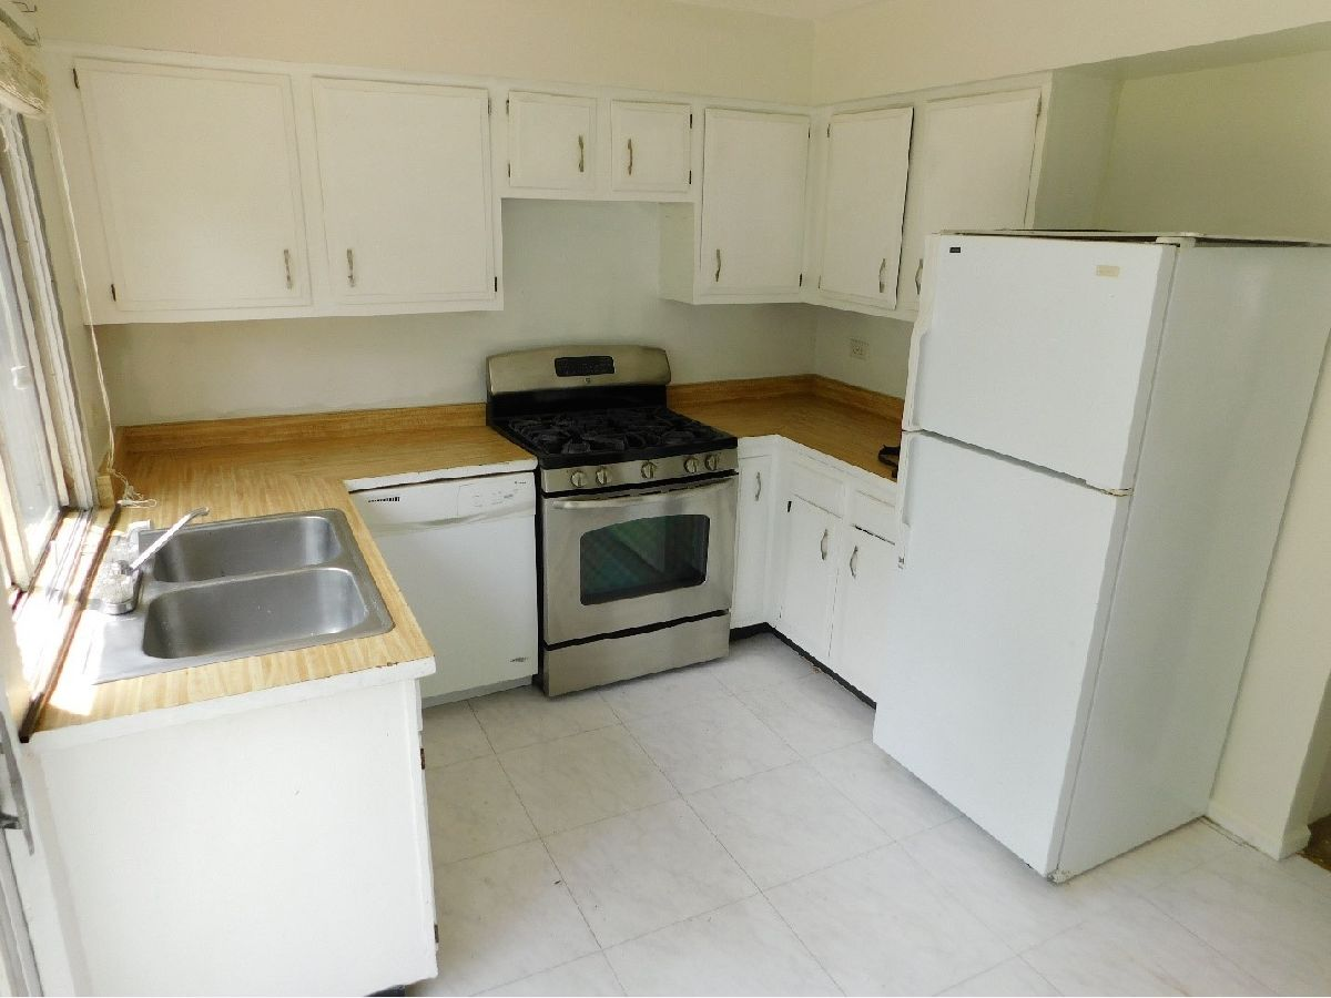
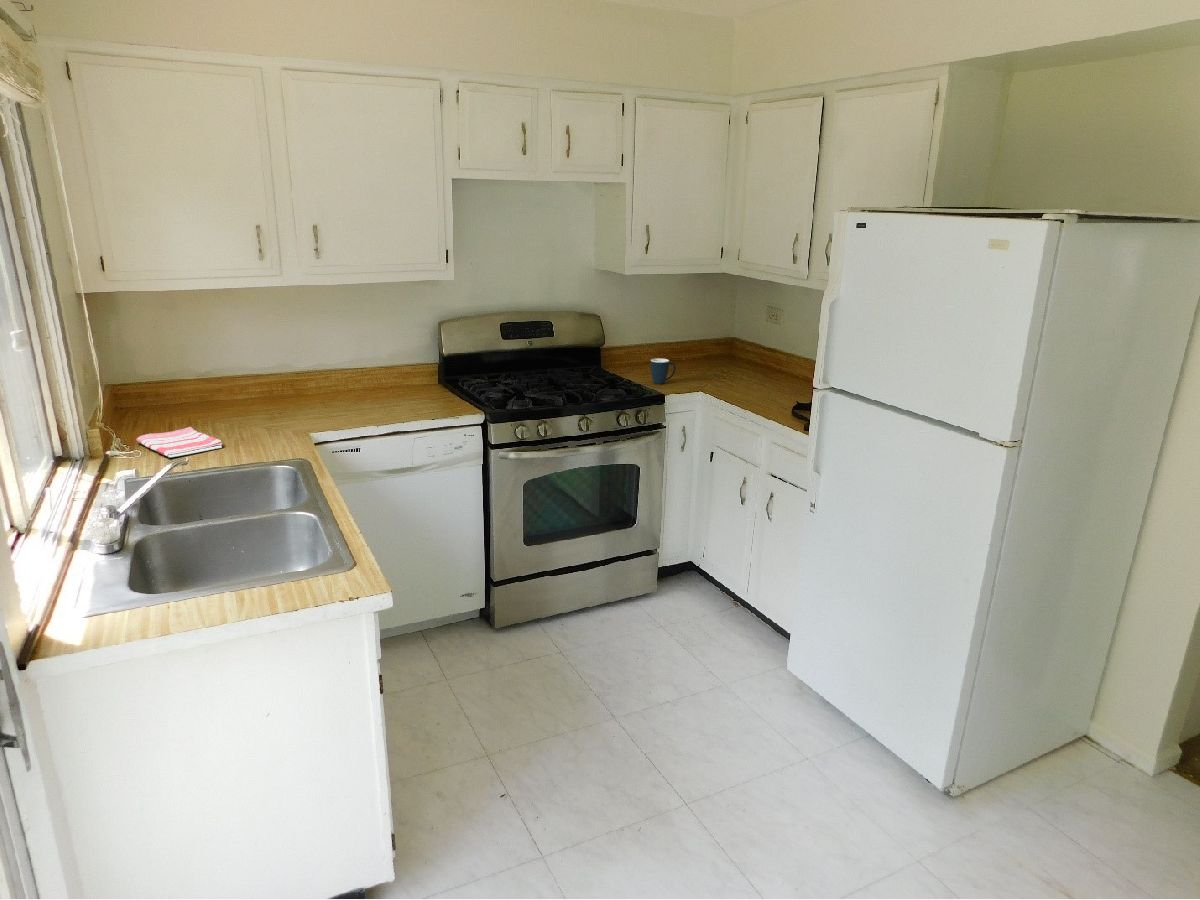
+ dish towel (179, 441)
+ mug (663, 371)
